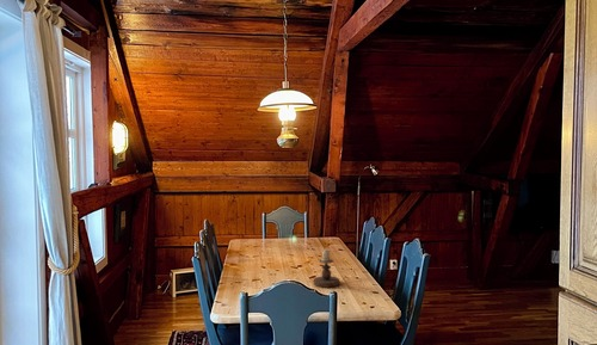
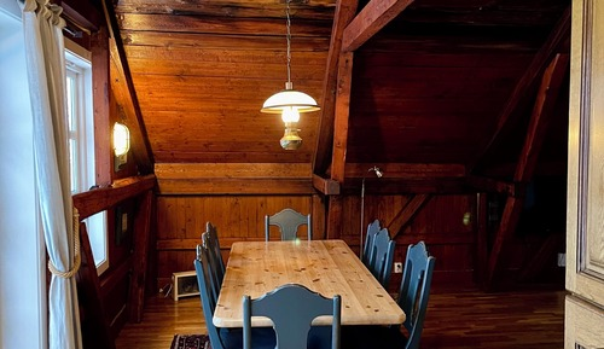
- candlestick (326, 266)
